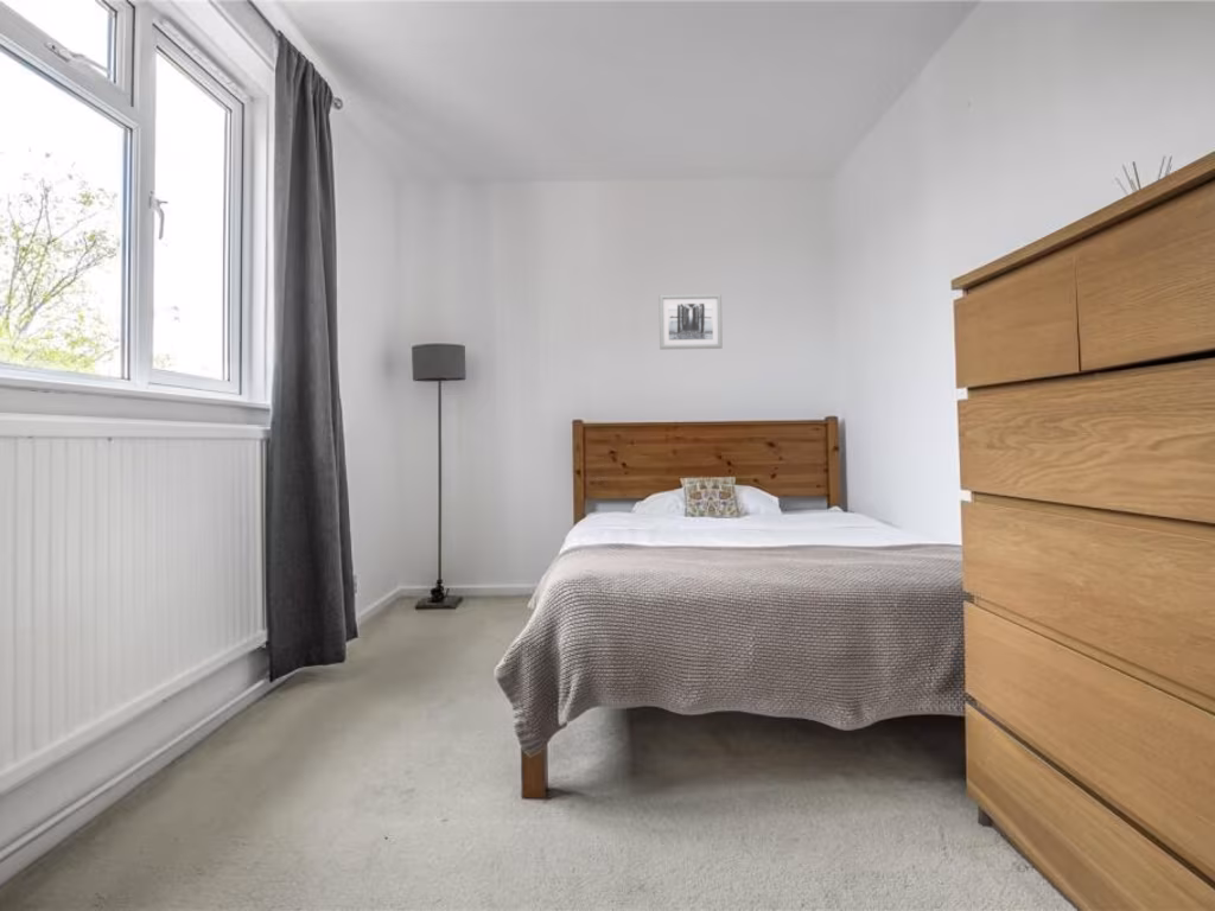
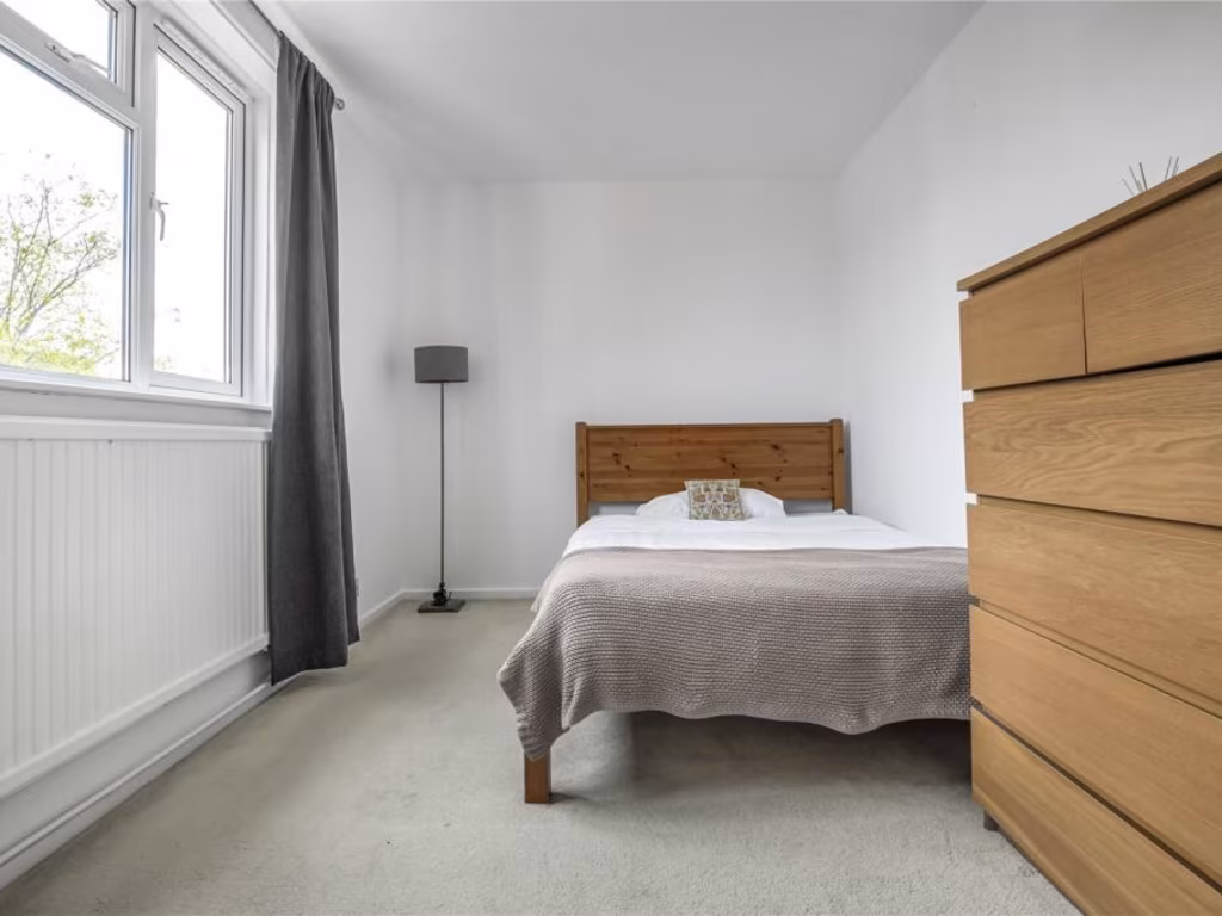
- wall art (691, 321)
